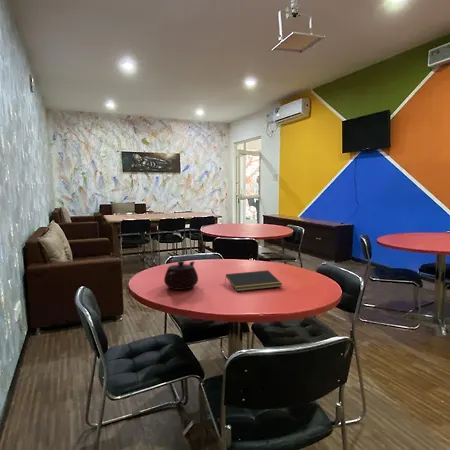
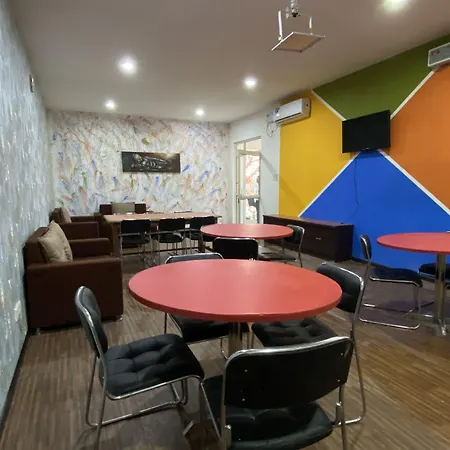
- teapot (182, 273)
- notepad (253, 280)
